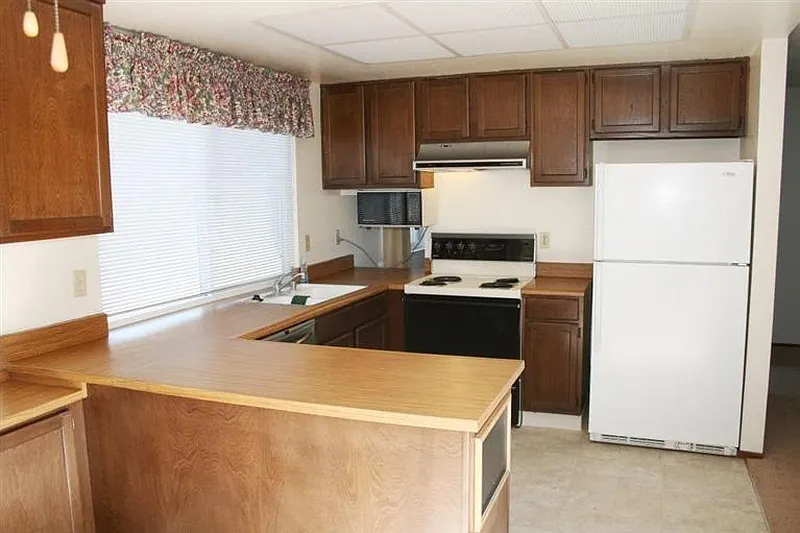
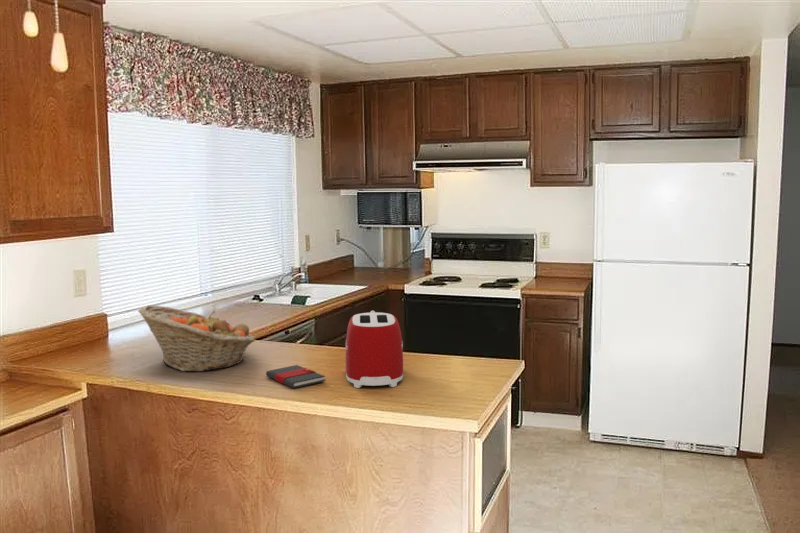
+ toaster (374, 347)
+ book (295, 375)
+ fruit basket (197, 333)
